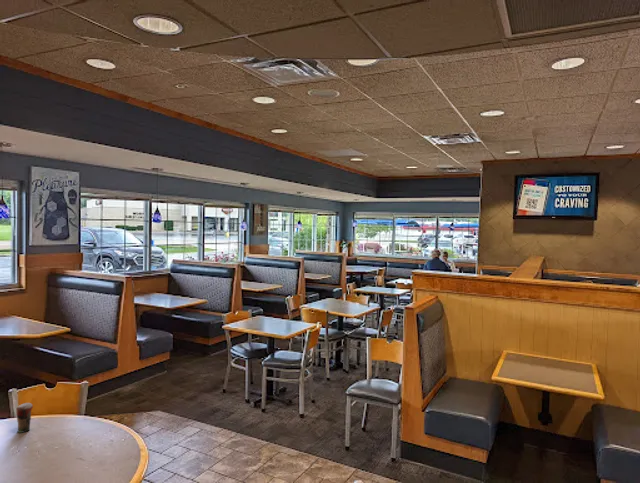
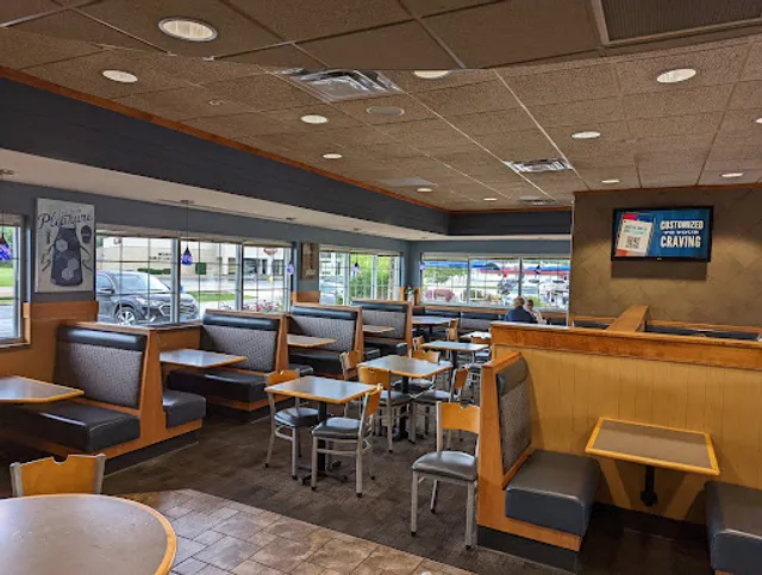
- beverage cup (24, 417)
